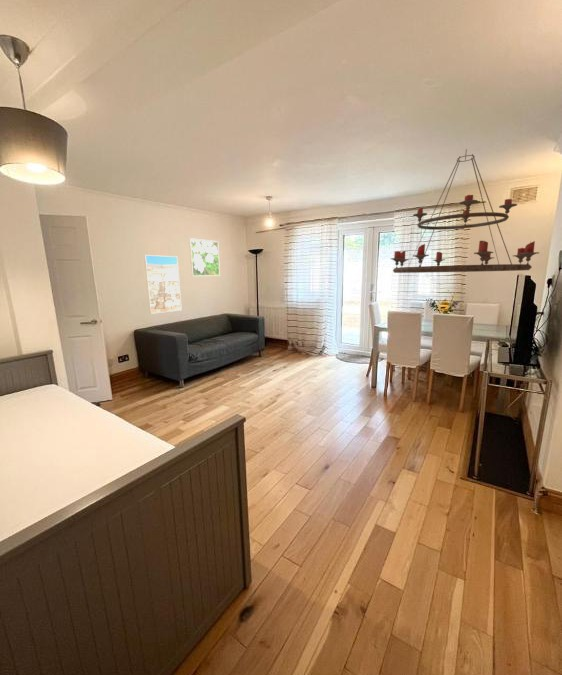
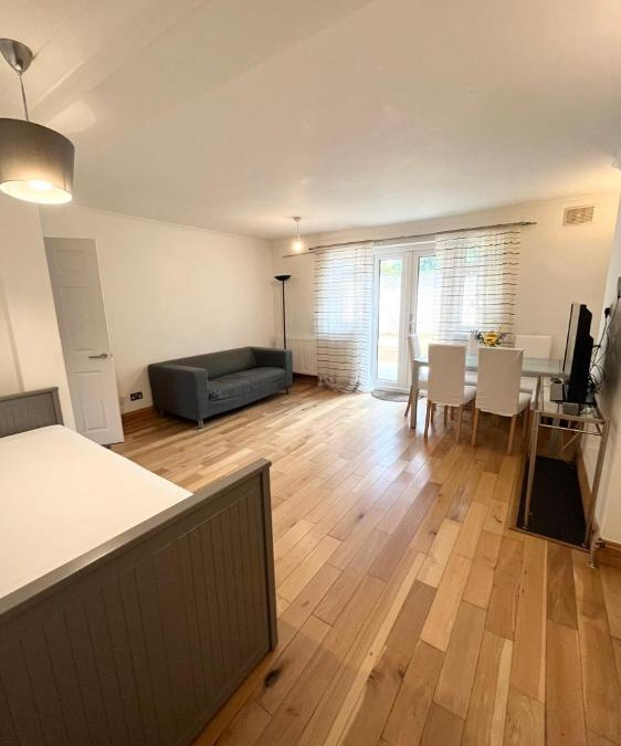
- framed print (205, 258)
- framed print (164, 284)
- chandelier (461, 214)
